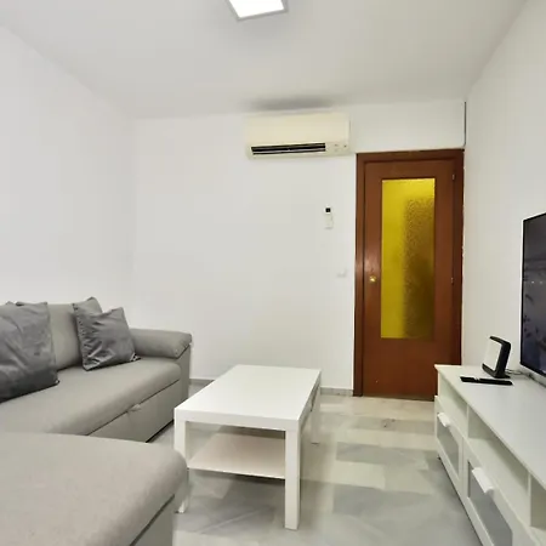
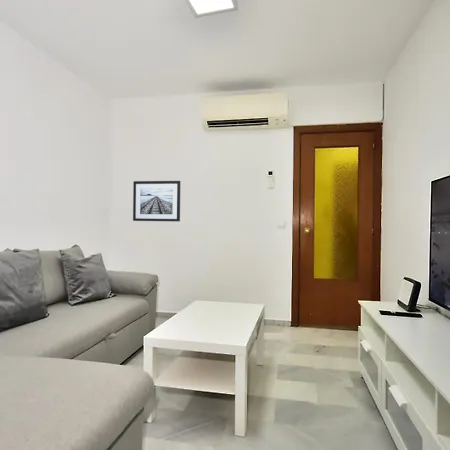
+ wall art (156, 201)
